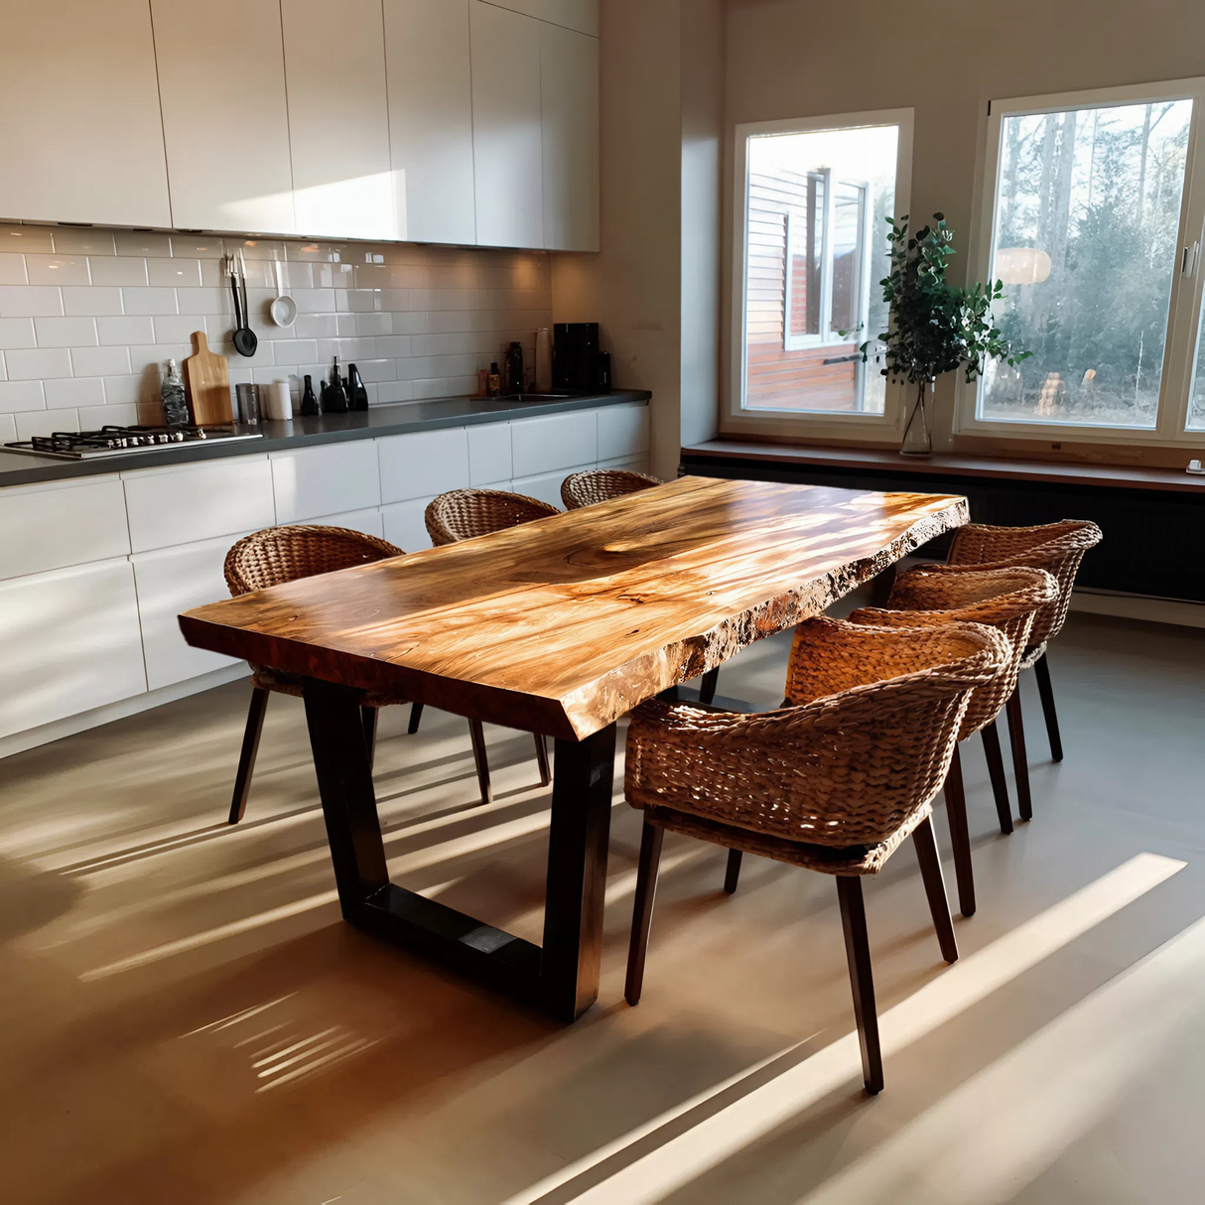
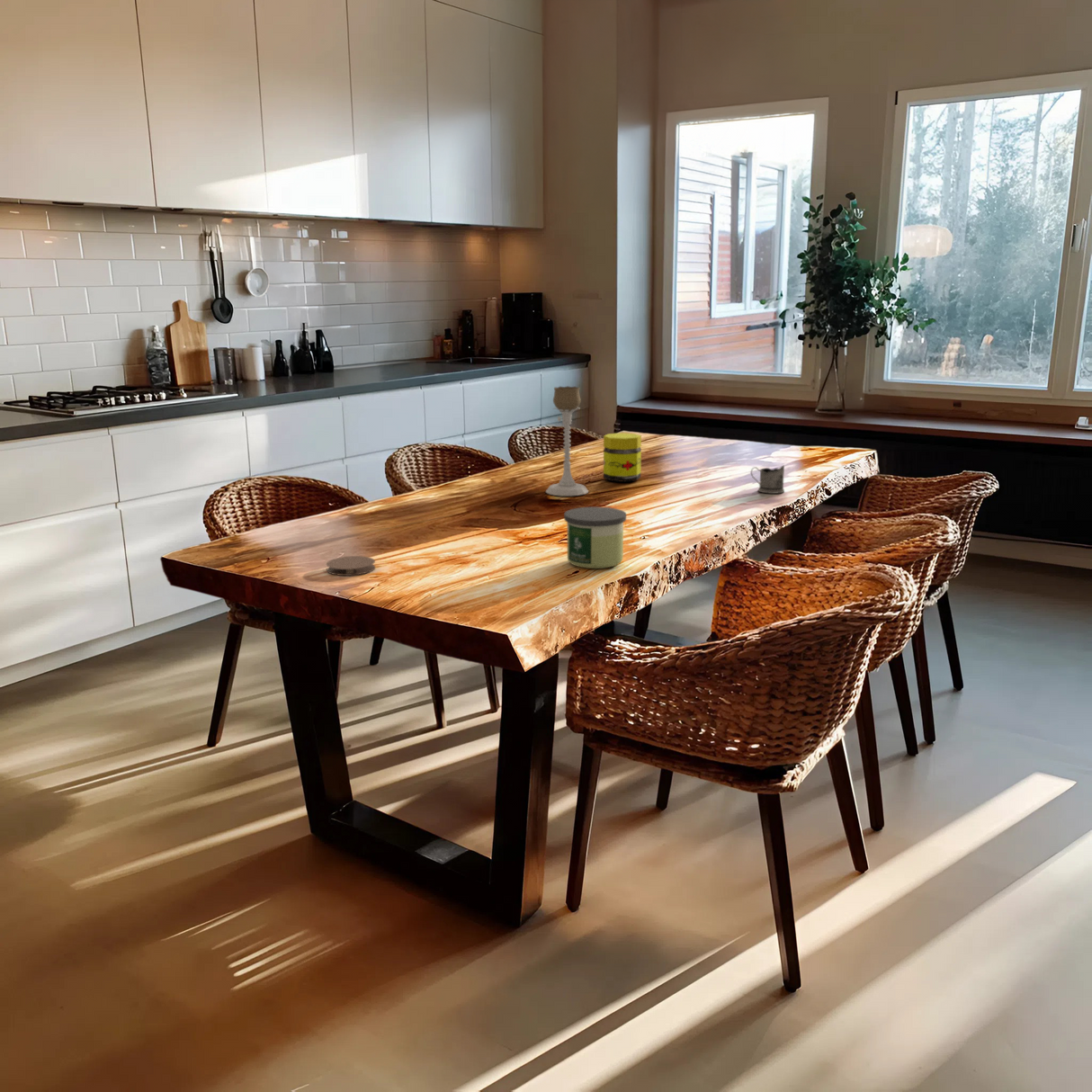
+ candle (595, 538)
+ jar (622, 457)
+ coaster (351, 565)
+ tea glass holder (767, 477)
+ candle holder (567, 440)
